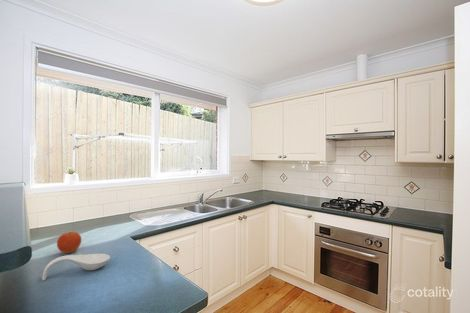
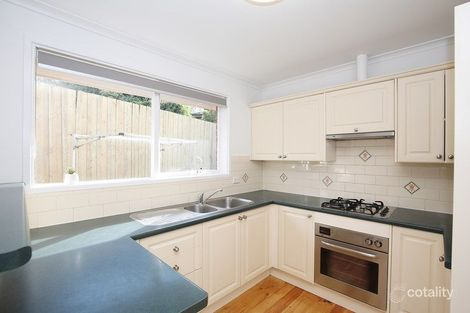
- fruit (69, 242)
- spoon rest (78, 262)
